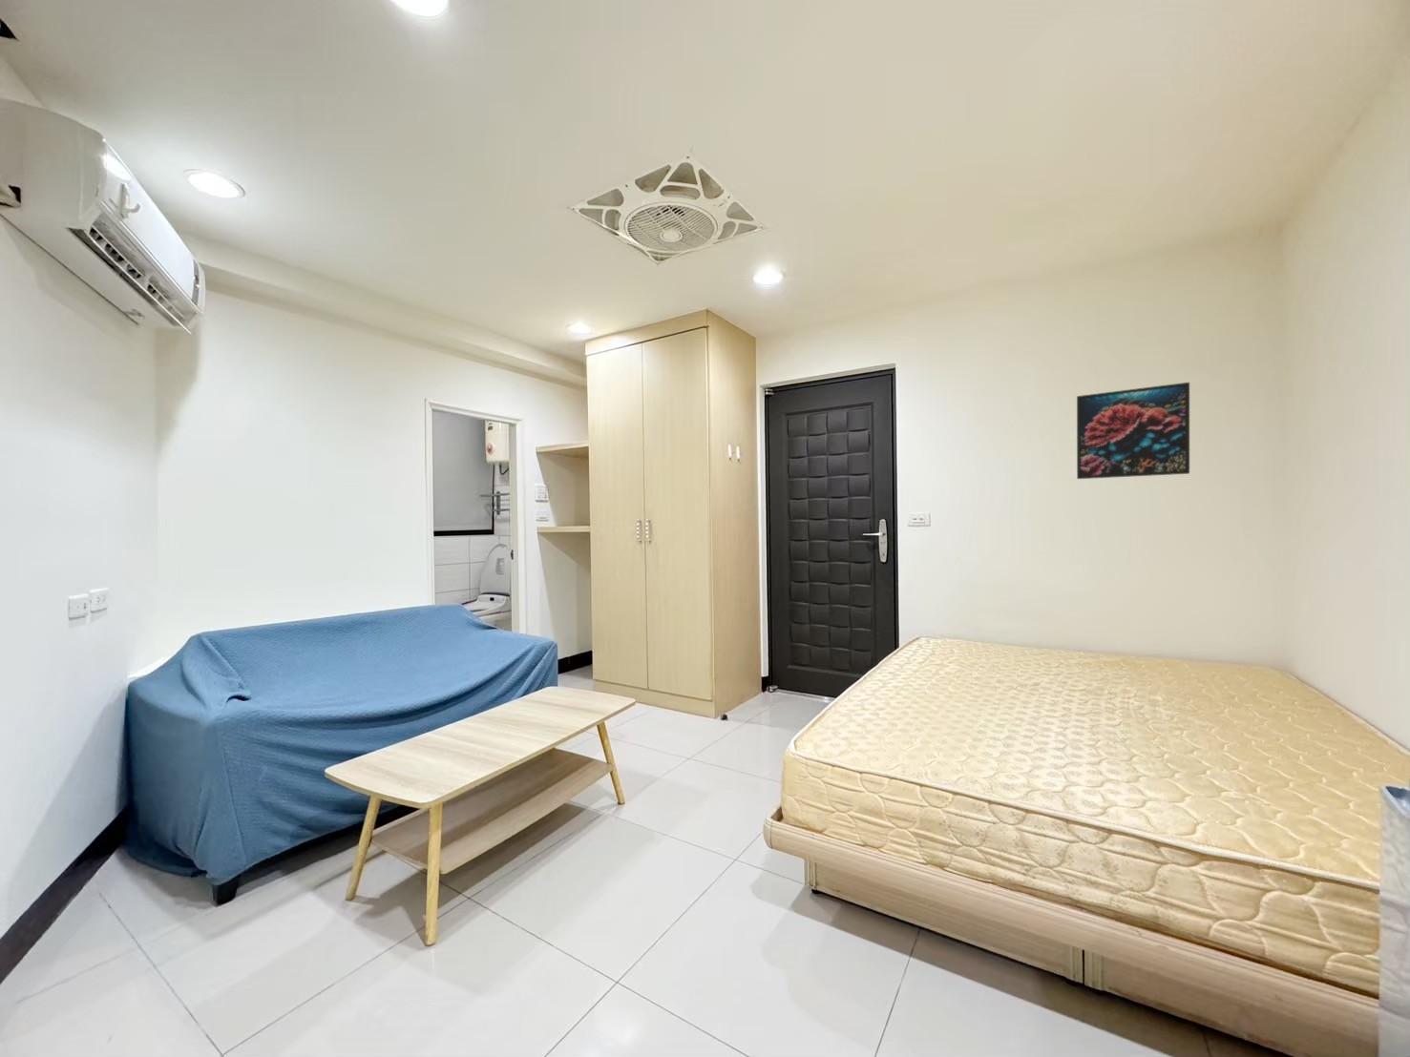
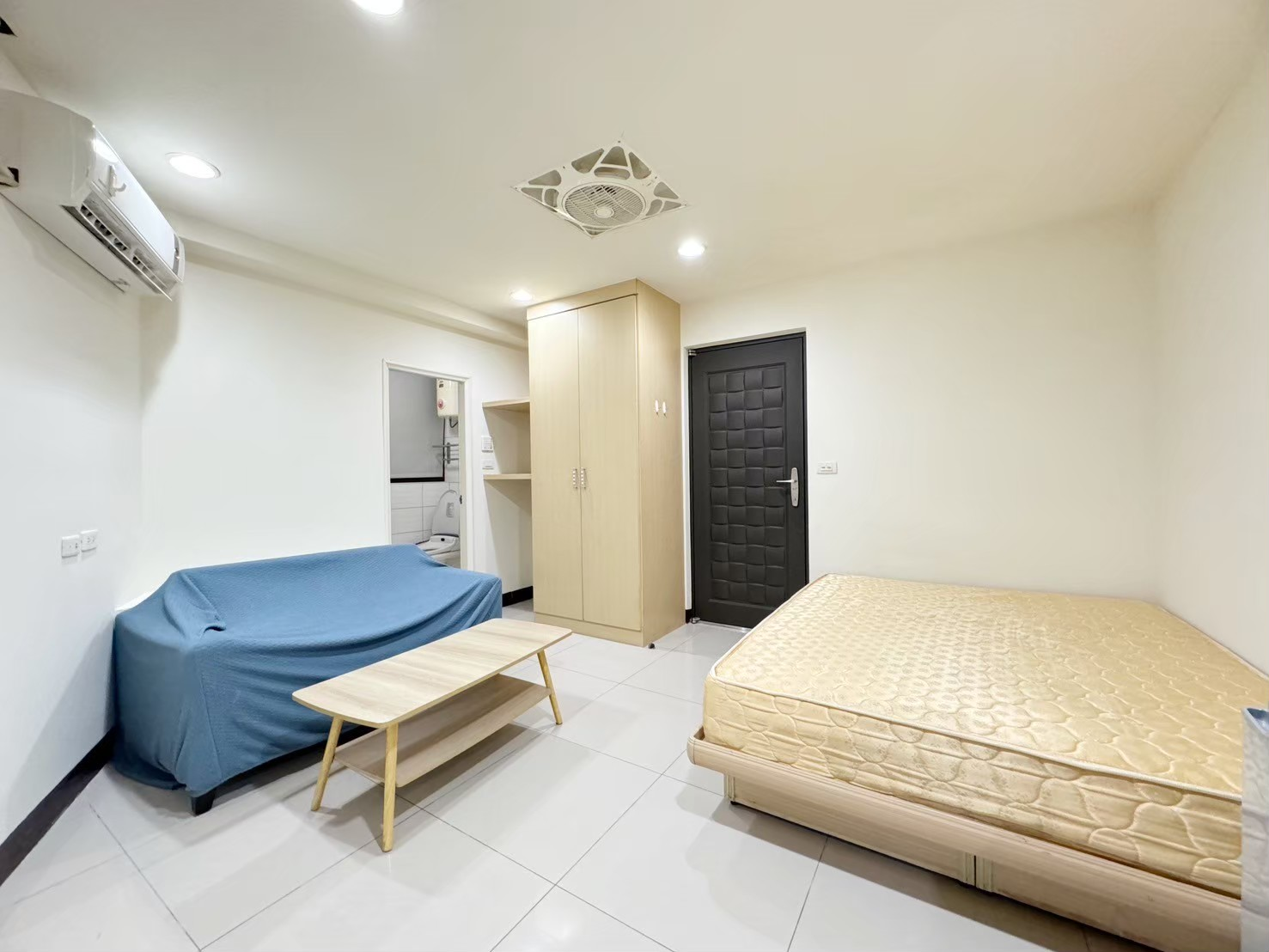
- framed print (1130, 433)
